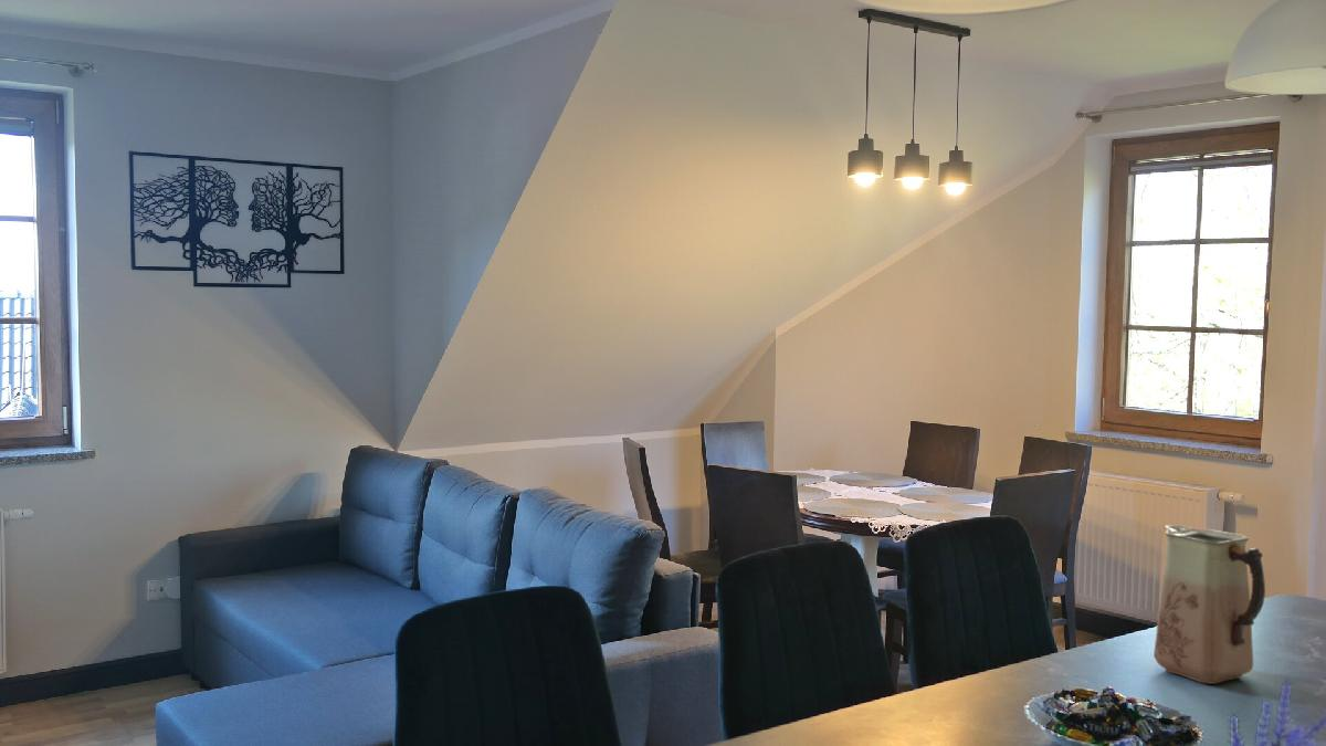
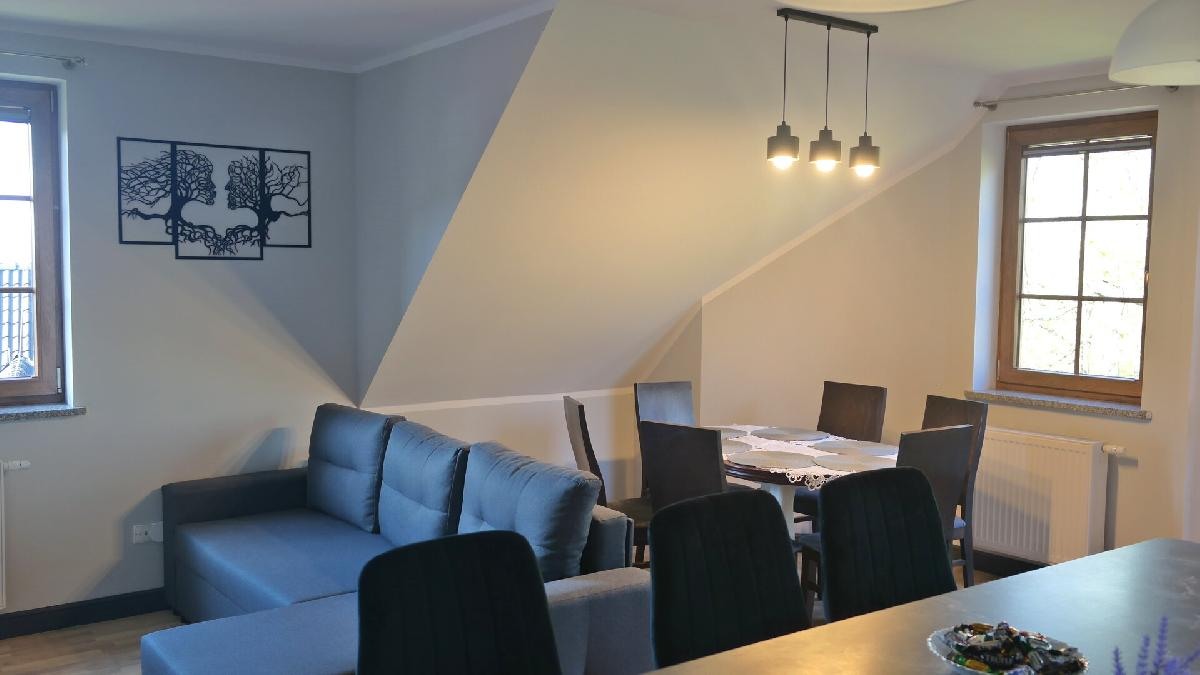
- vase (1210, 605)
